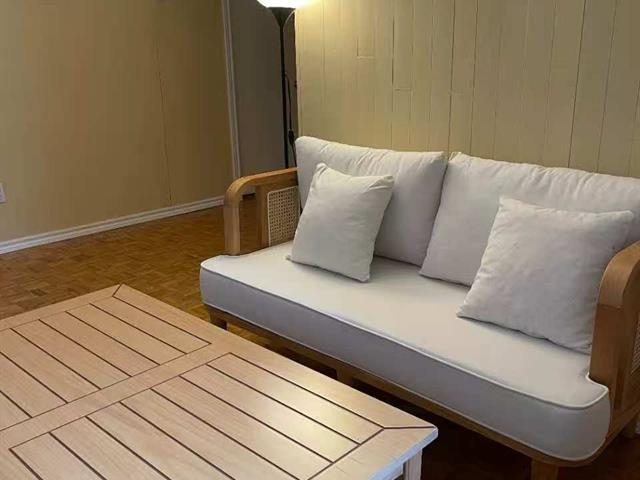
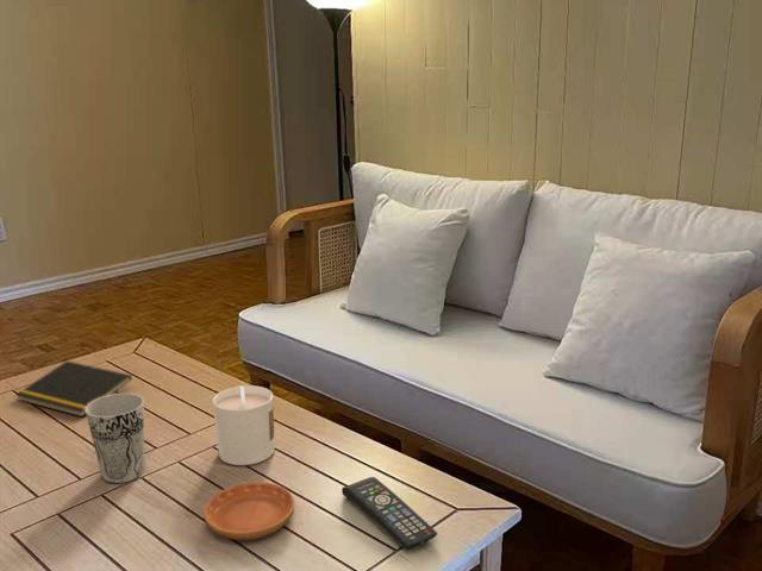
+ candle (244, 419)
+ remote control (386, 509)
+ cup (119, 439)
+ saucer (249, 512)
+ notepad (74, 387)
